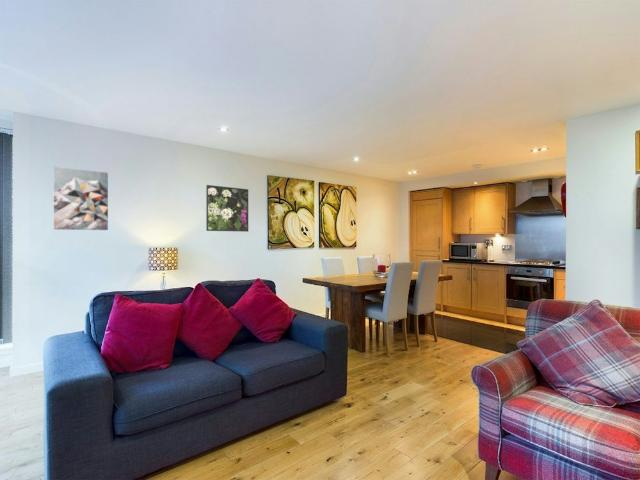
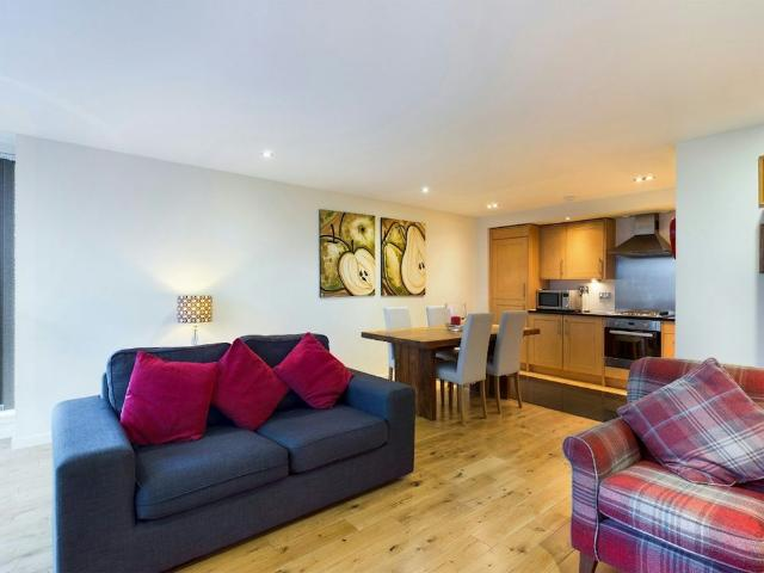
- wall art (81, 199)
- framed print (228, 209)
